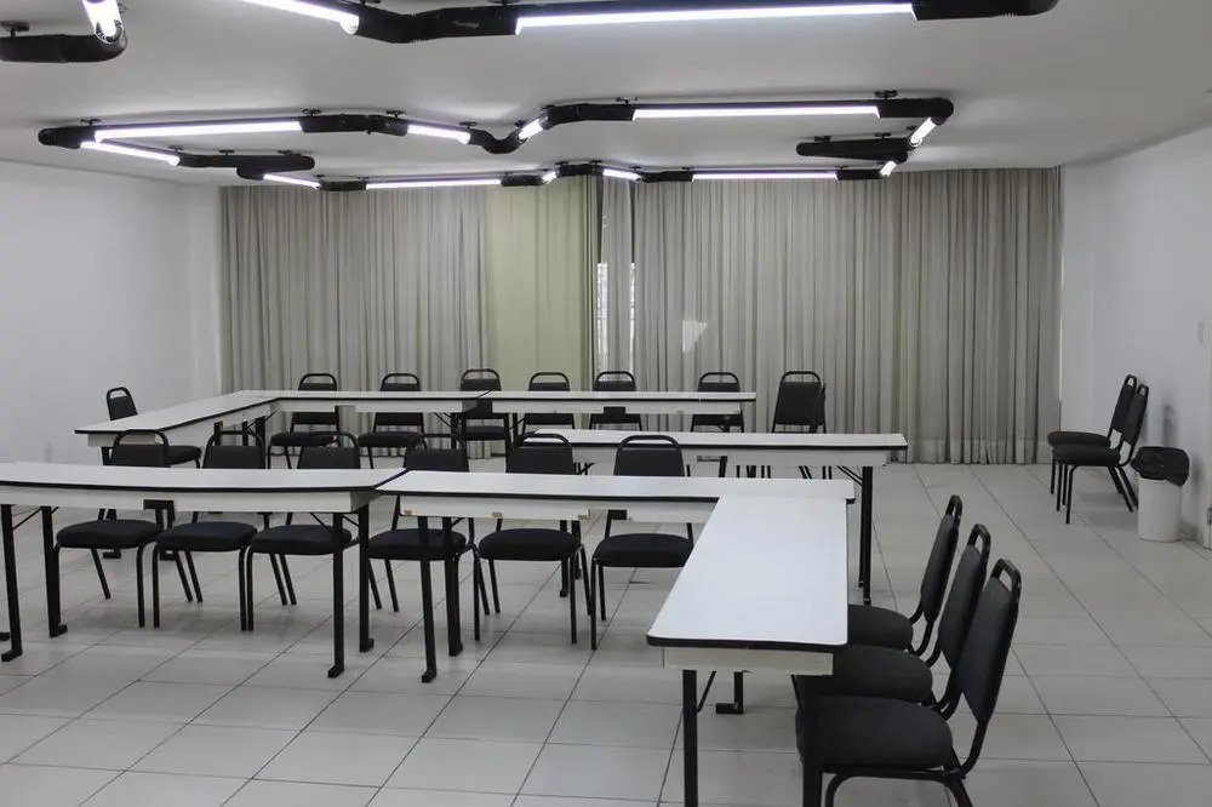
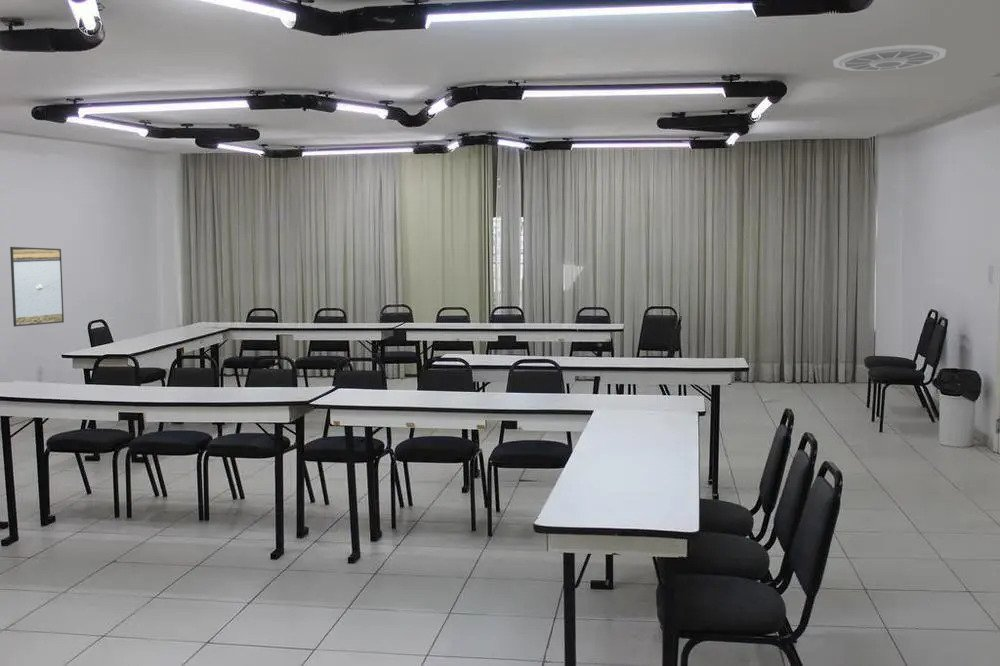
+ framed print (38, 286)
+ ceiling vent (888, 60)
